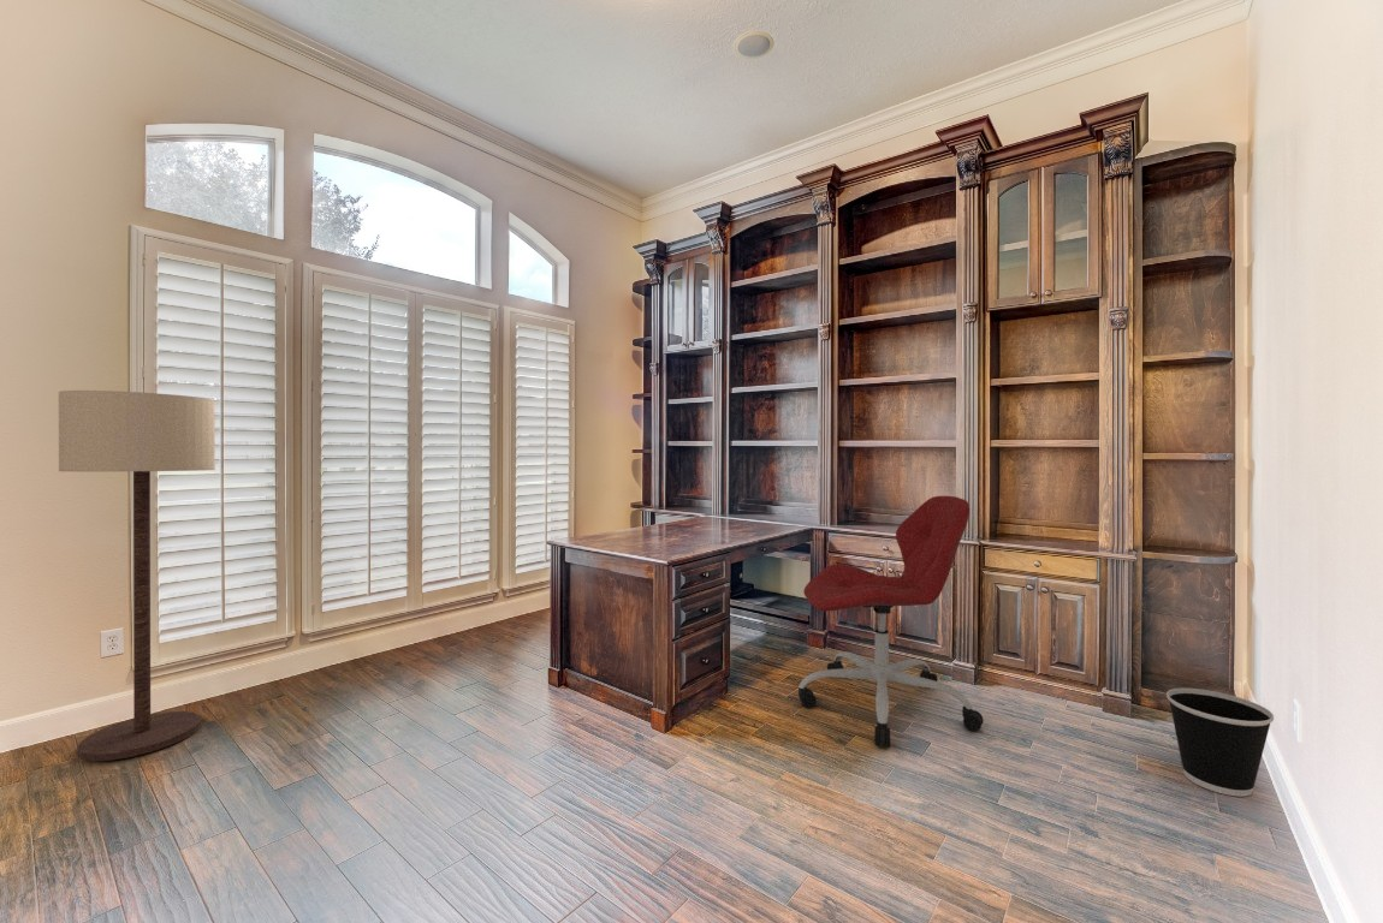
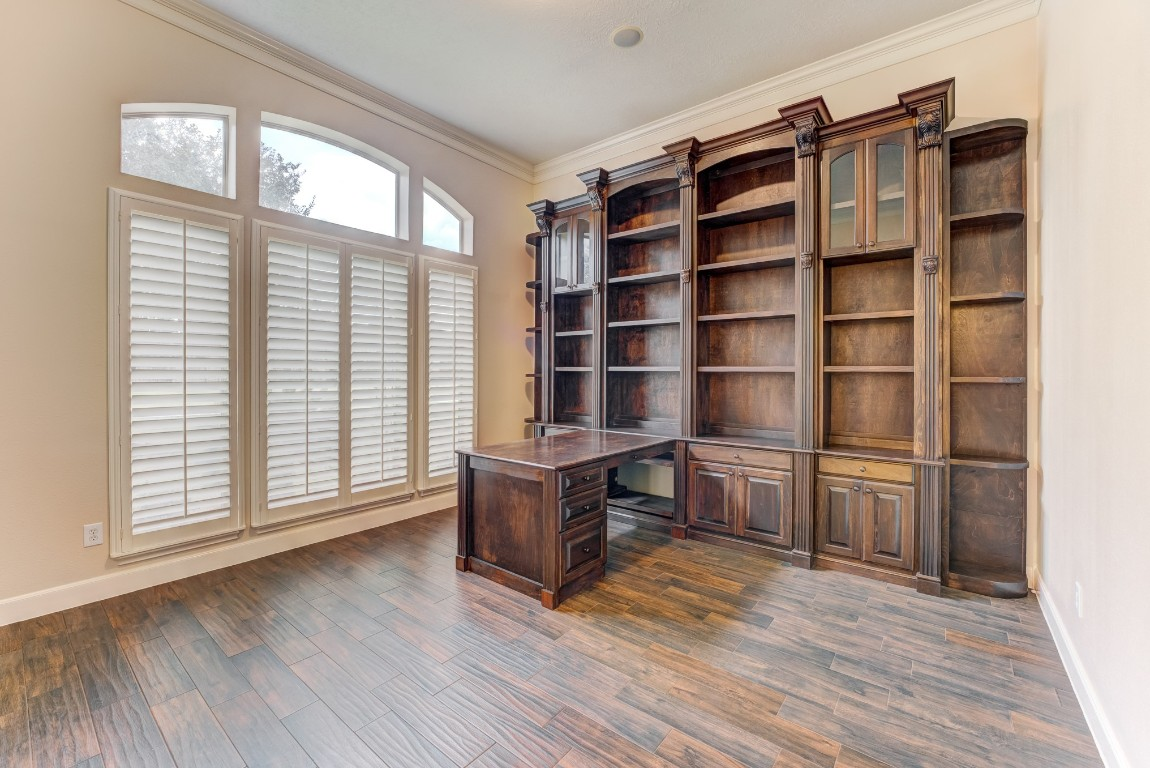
- floor lamp (142, 567)
- office chair (878, 600)
- wastebasket (1217, 742)
